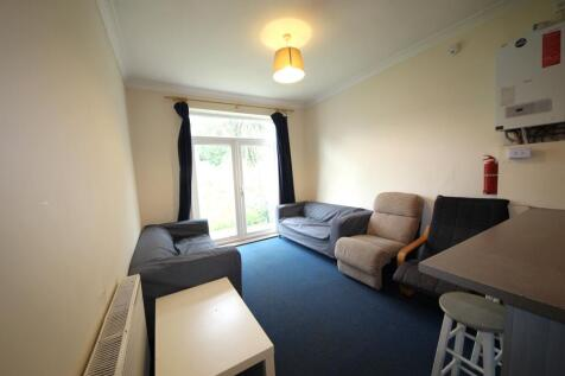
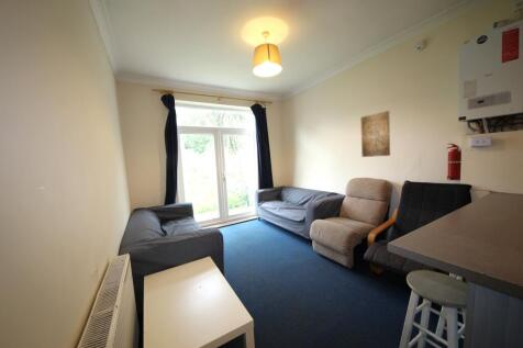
+ wall art (375, 135)
